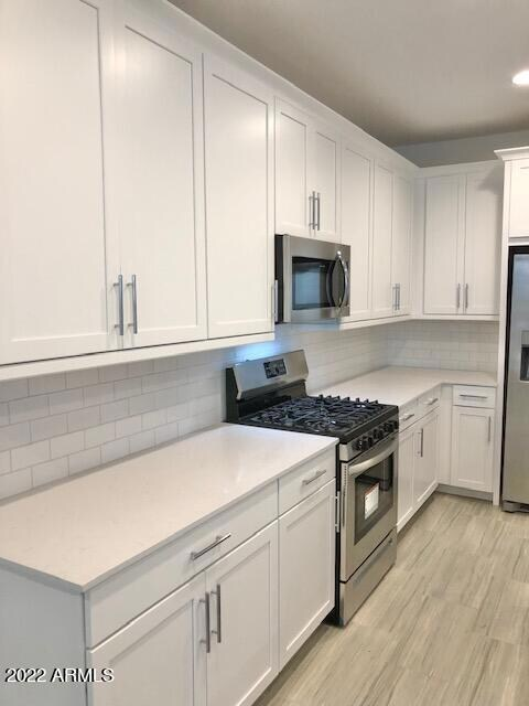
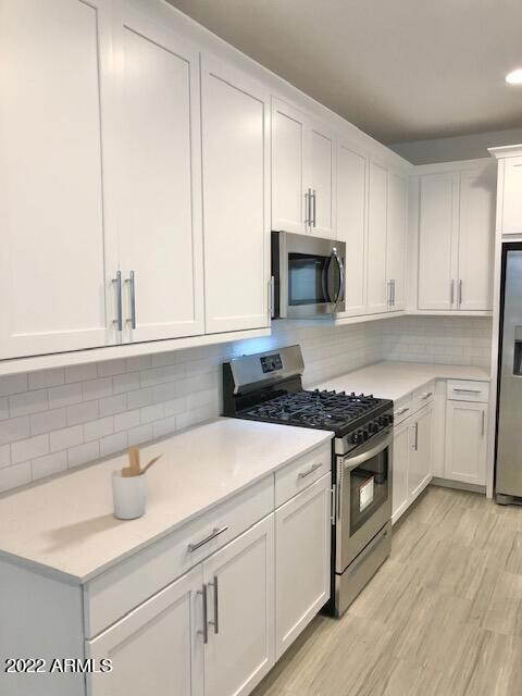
+ utensil holder (137, 482)
